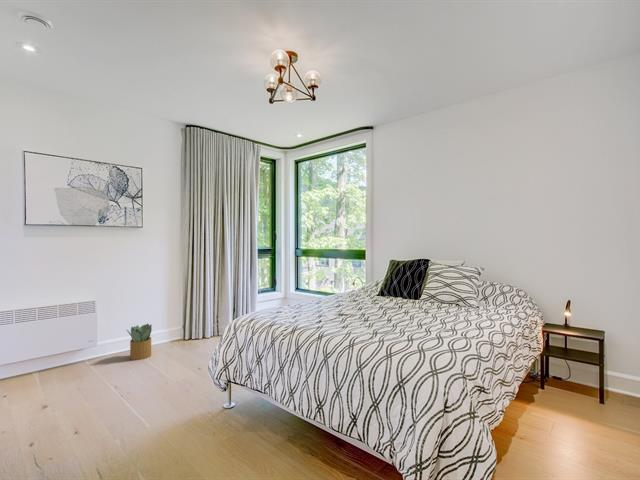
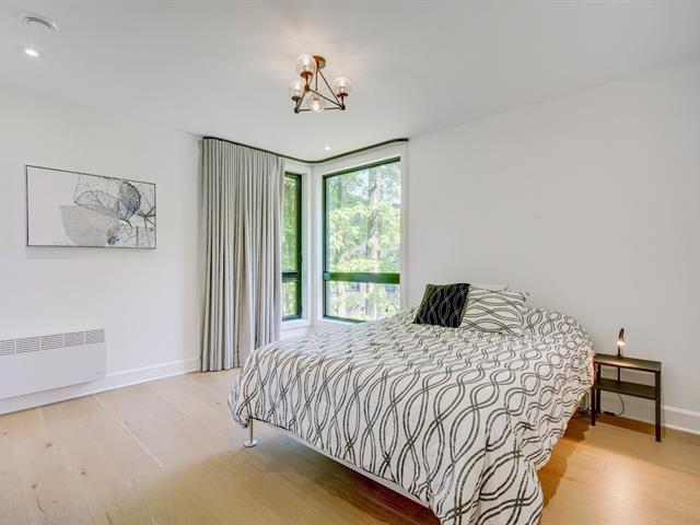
- potted plant (139, 341)
